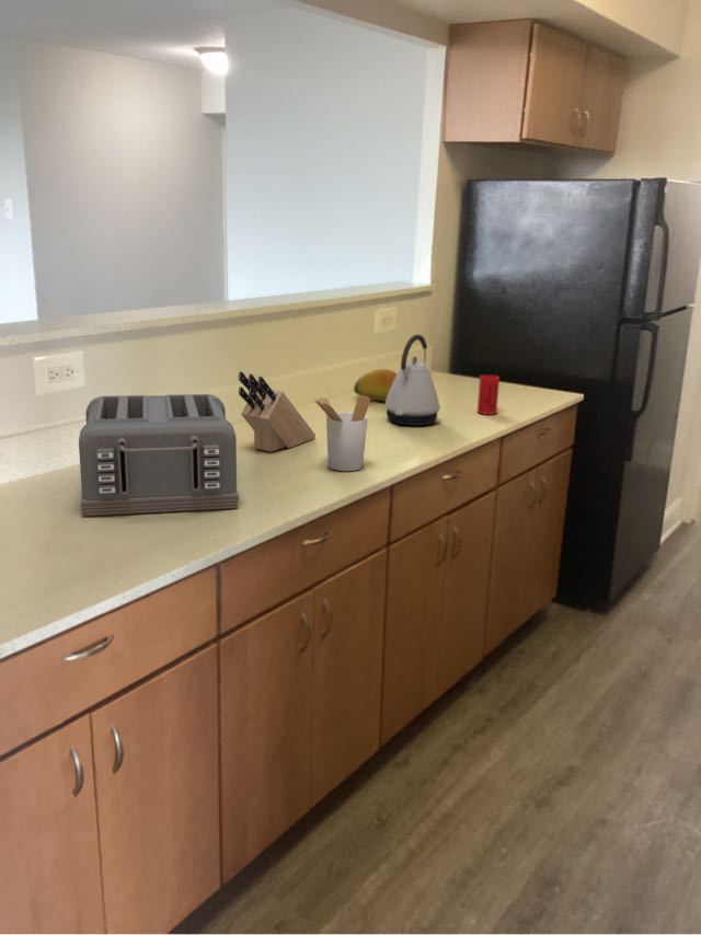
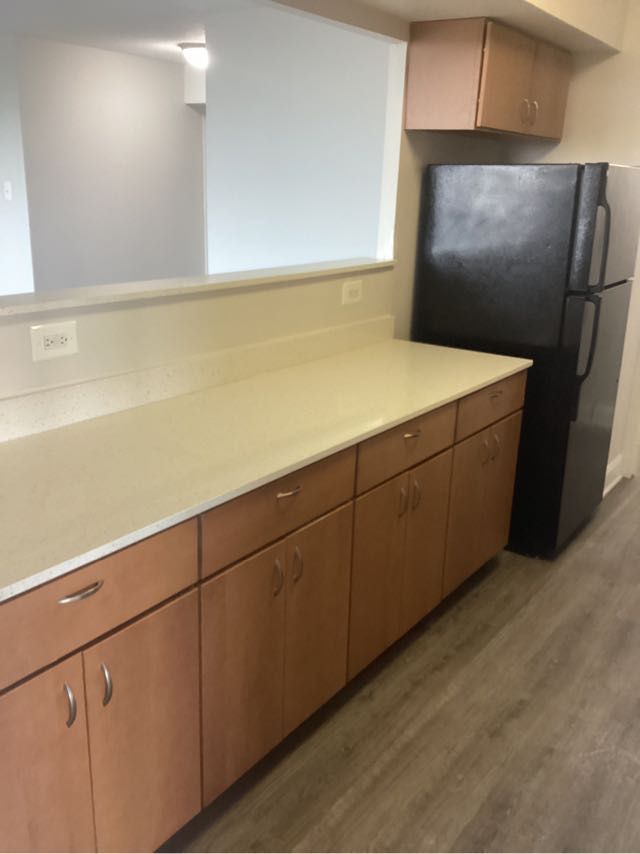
- fruit (379, 384)
- knife block (275, 406)
- kettle (414, 378)
- cup (487, 394)
- toaster (159, 450)
- utensil holder (338, 430)
